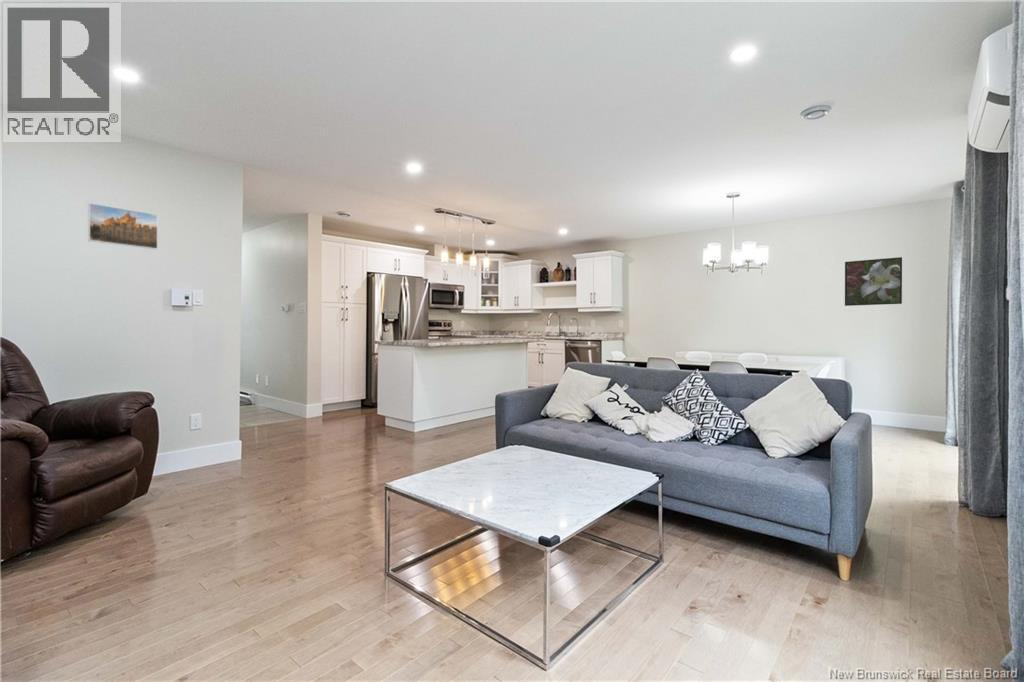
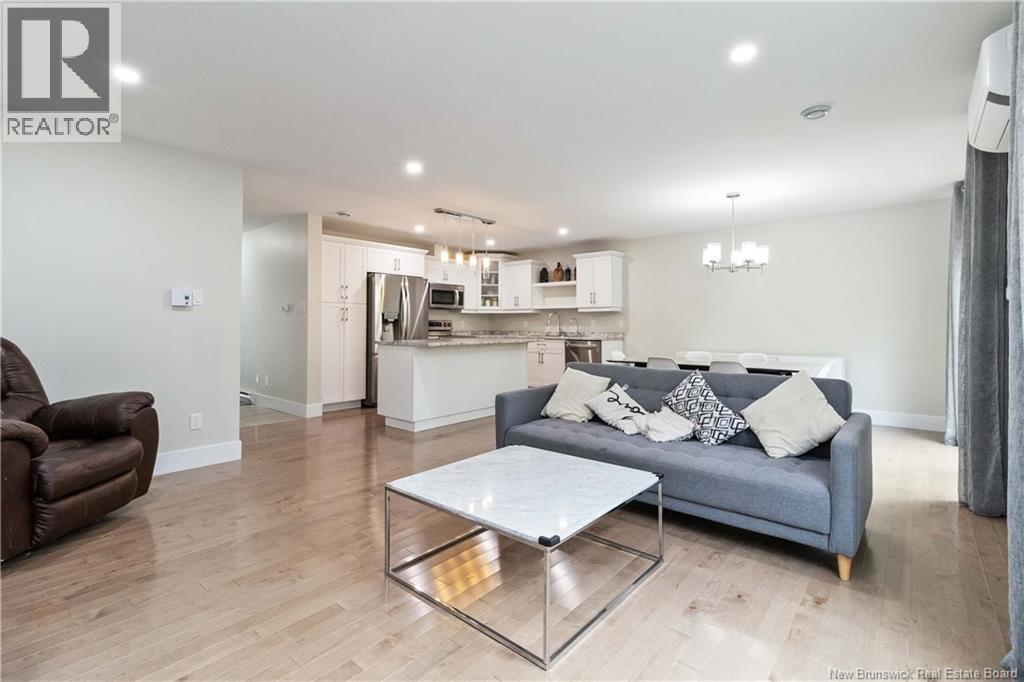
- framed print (872, 282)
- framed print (124, 227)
